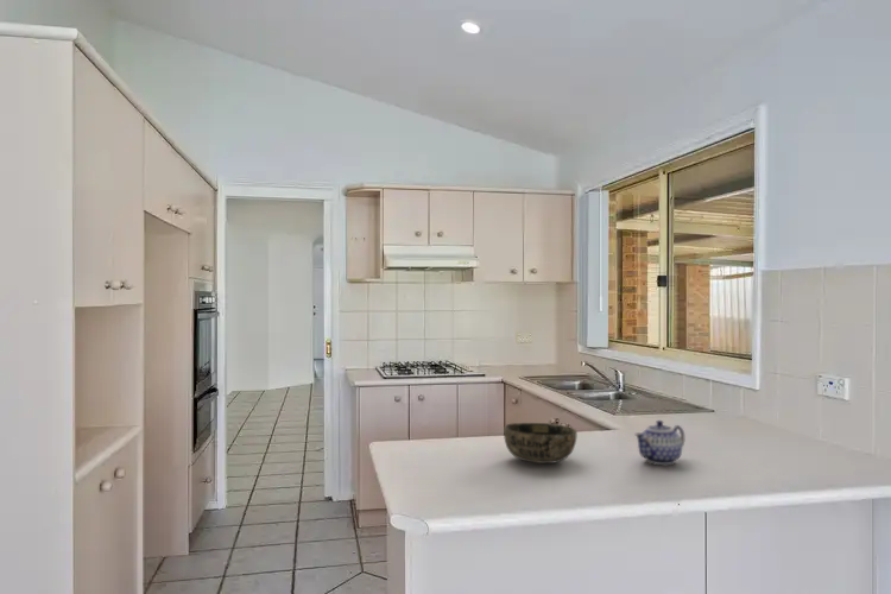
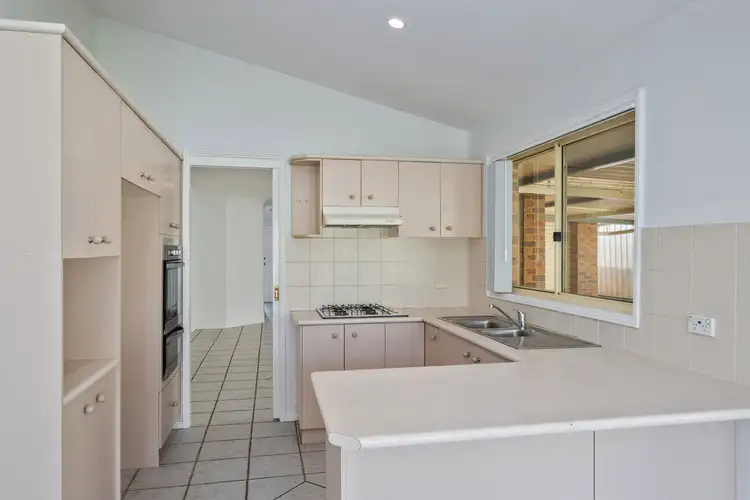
- teapot (659, 441)
- bowl (539, 443)
